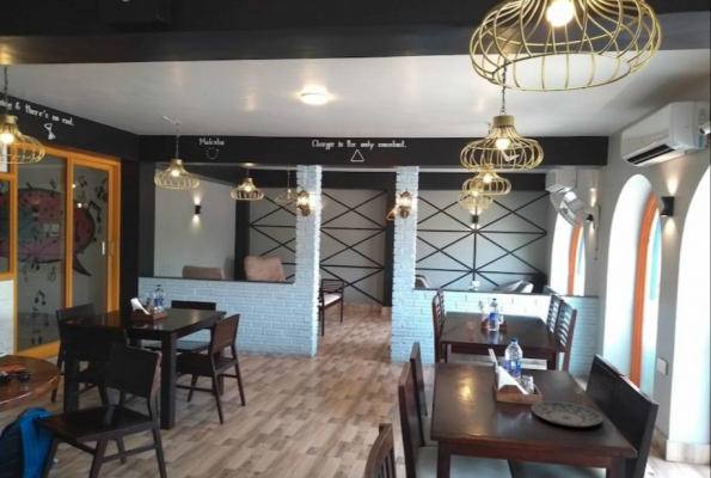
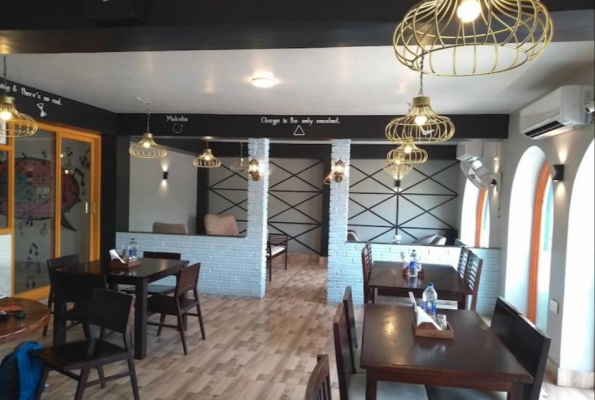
- plate (565, 415)
